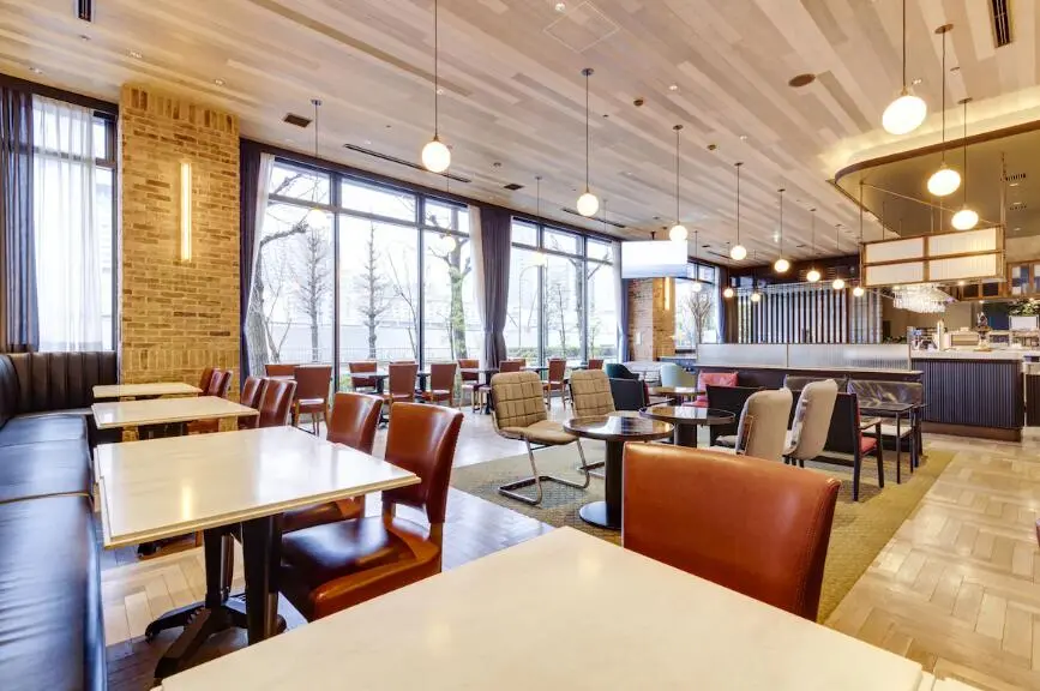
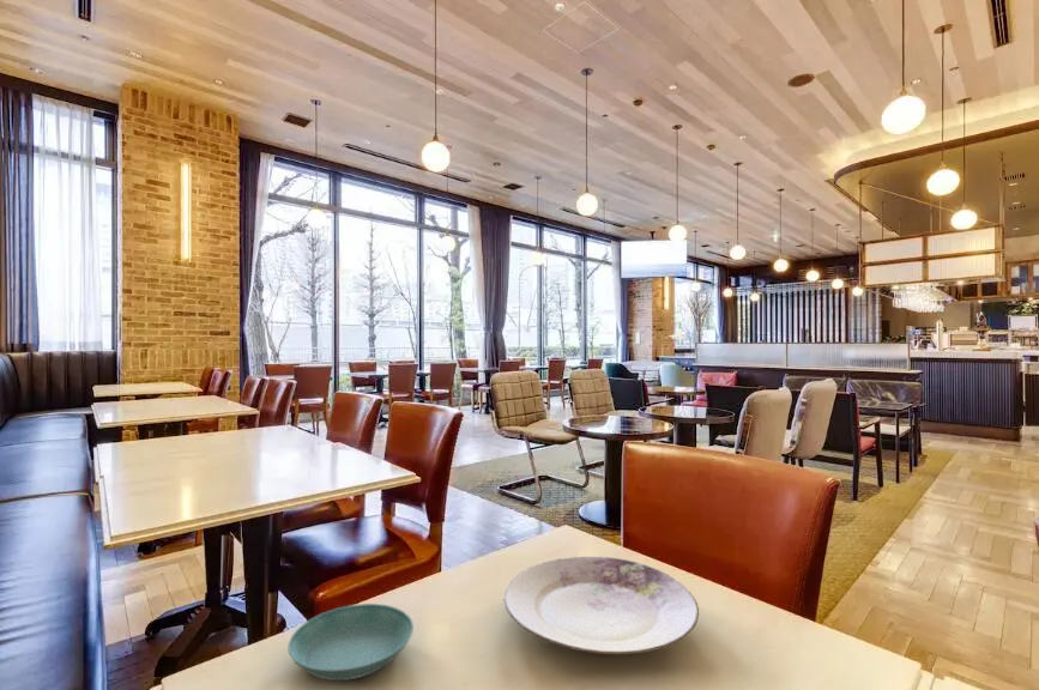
+ saucer (352, 642)
+ plate (598, 605)
